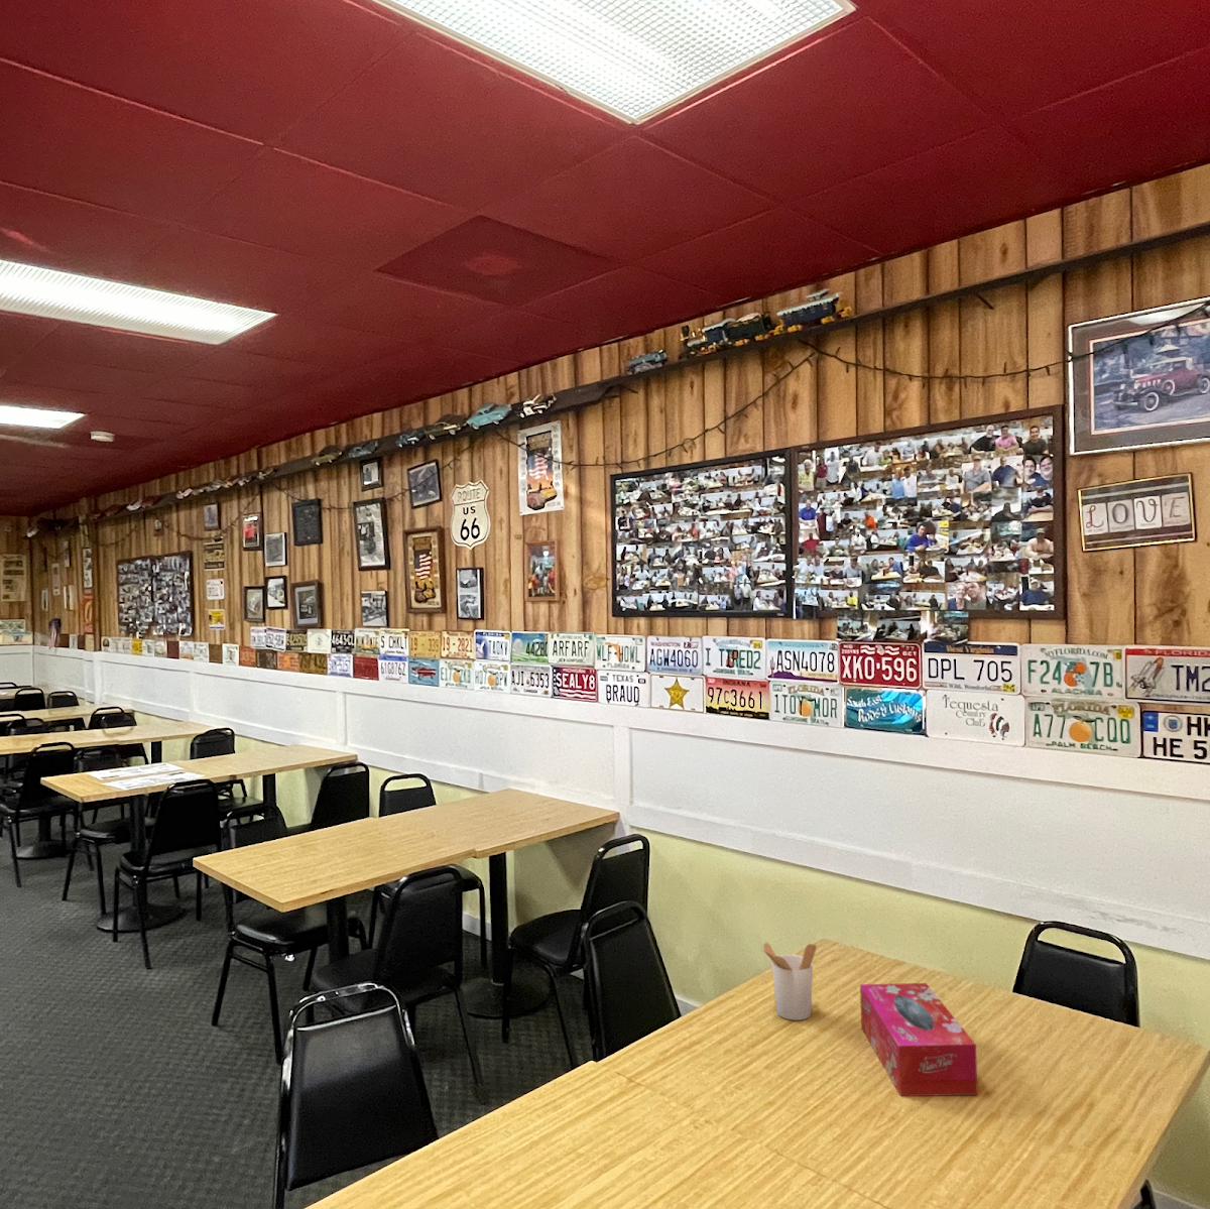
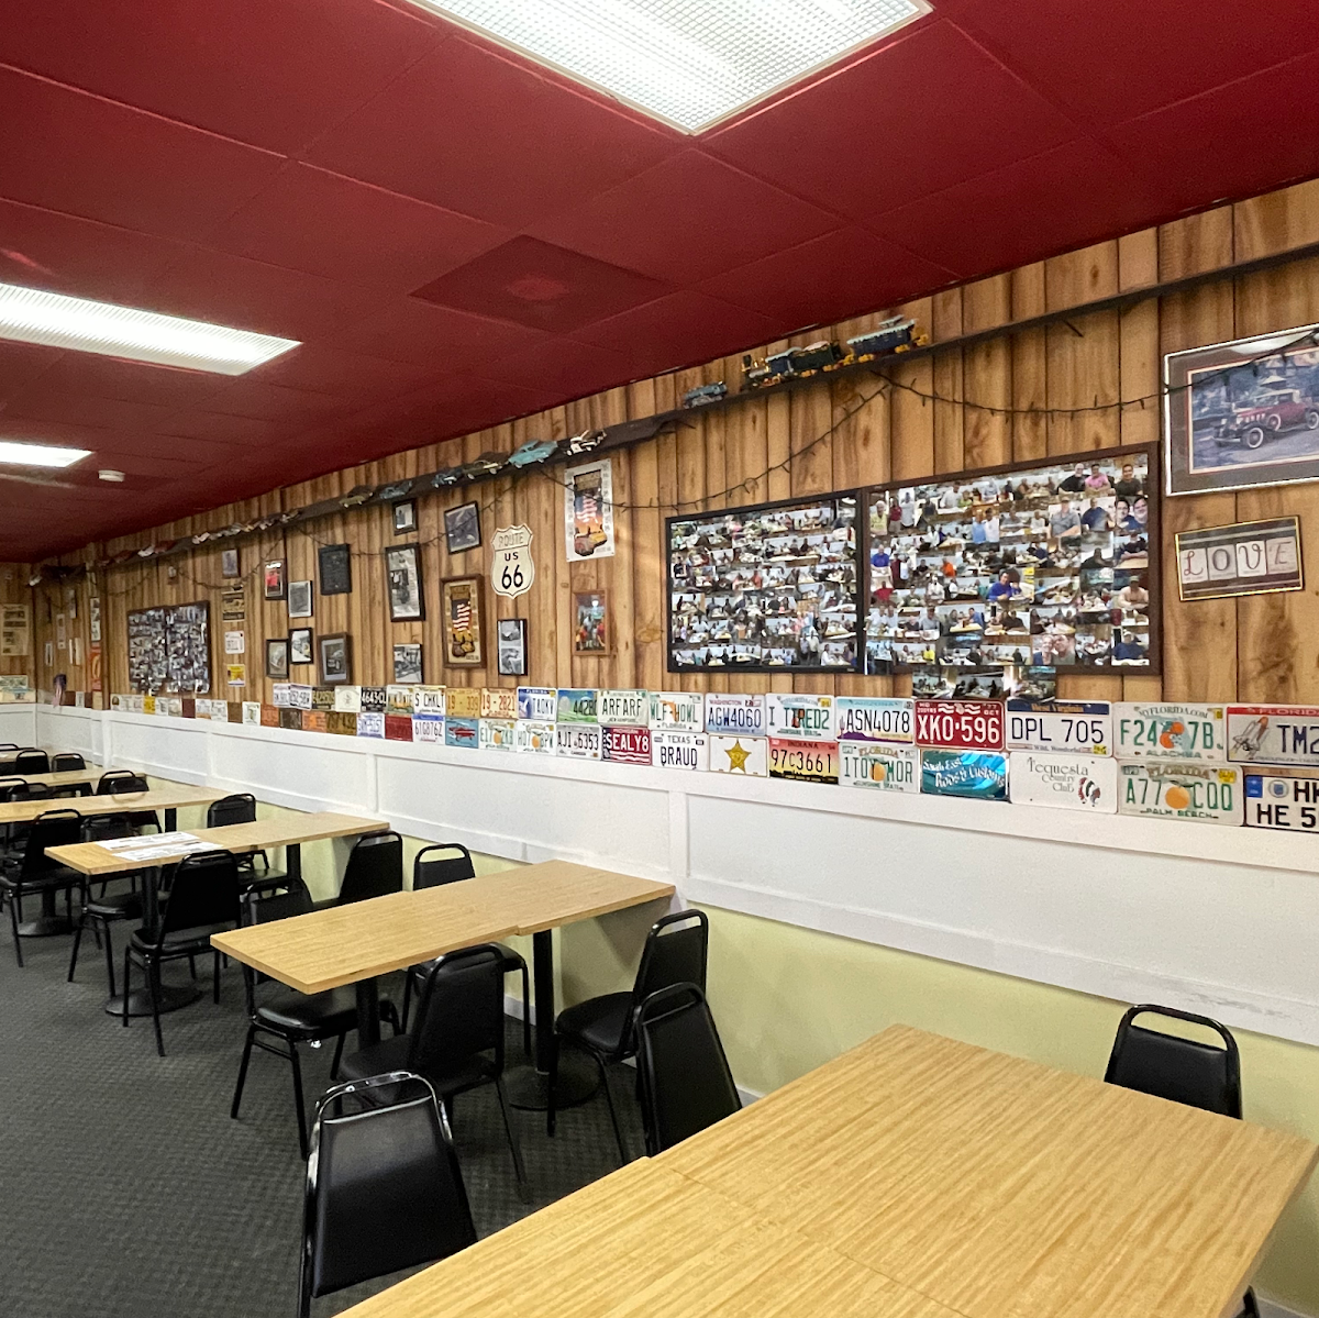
- utensil holder (786, 978)
- tissue box (913, 1034)
